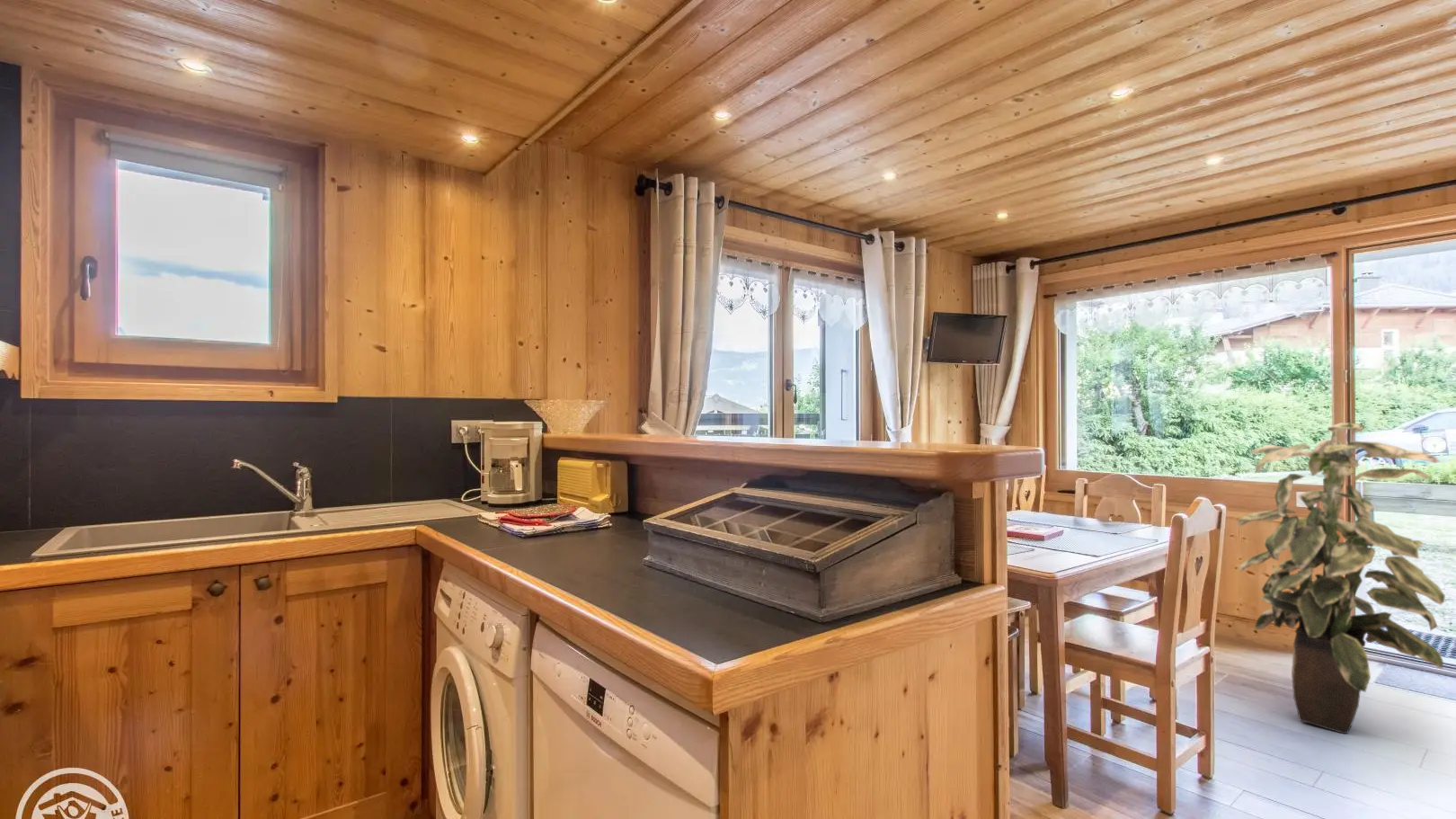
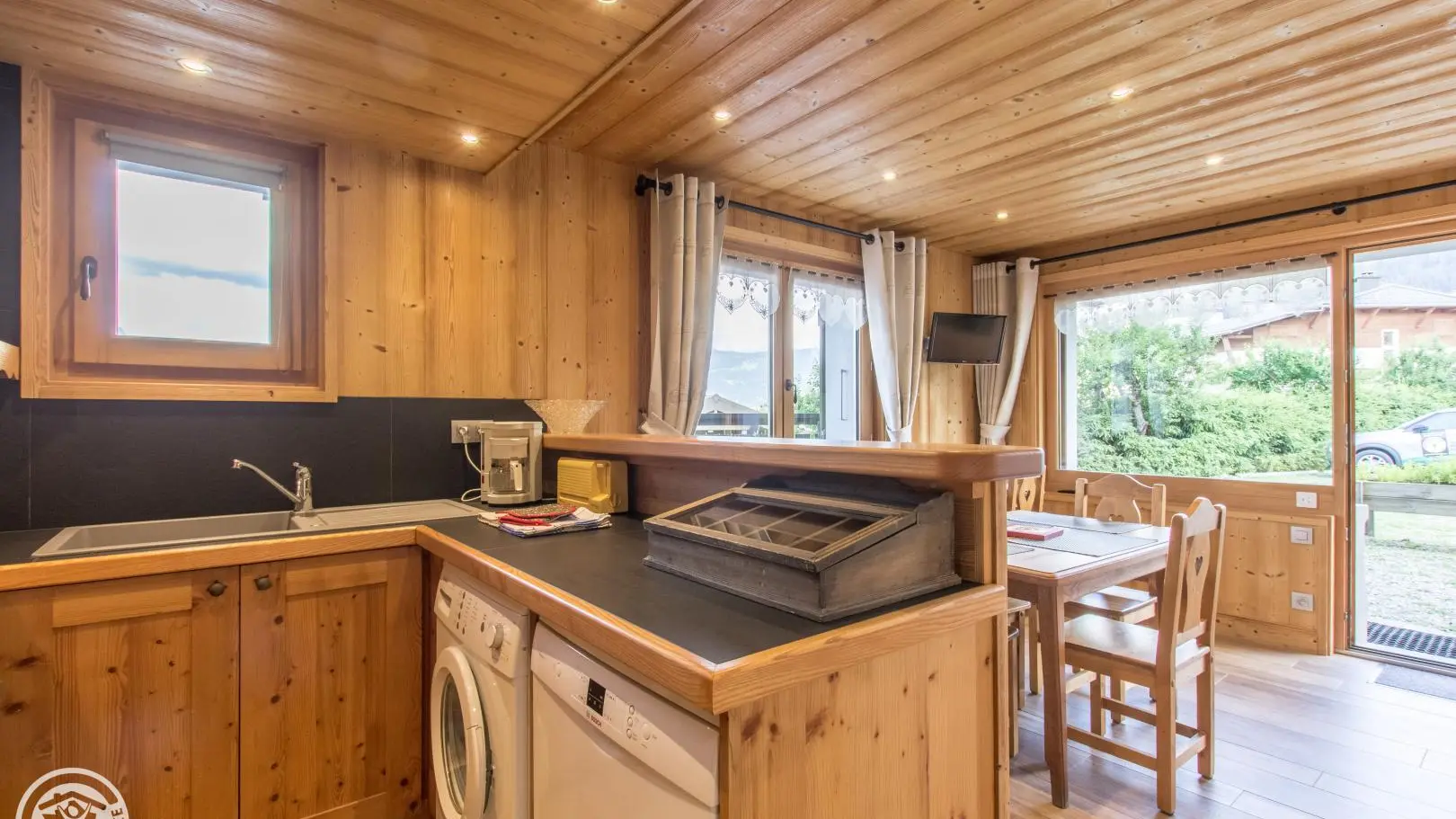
- indoor plant (1338, 577)
